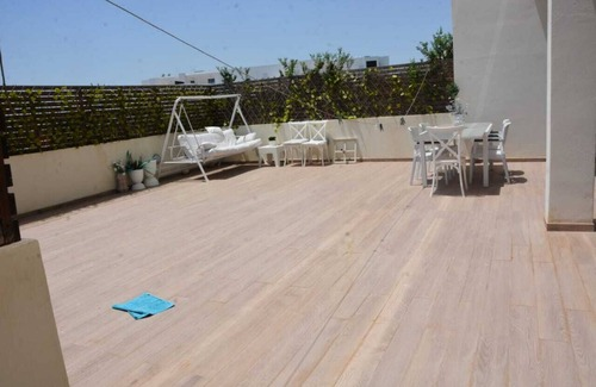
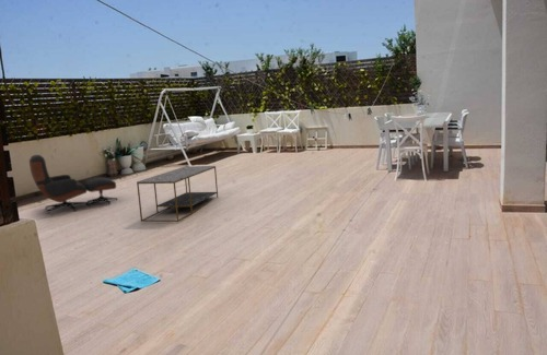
+ lounge chair (74, 179)
+ coffee table (183, 193)
